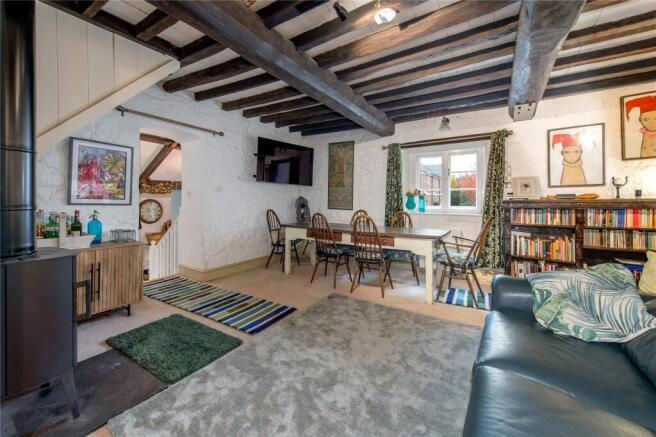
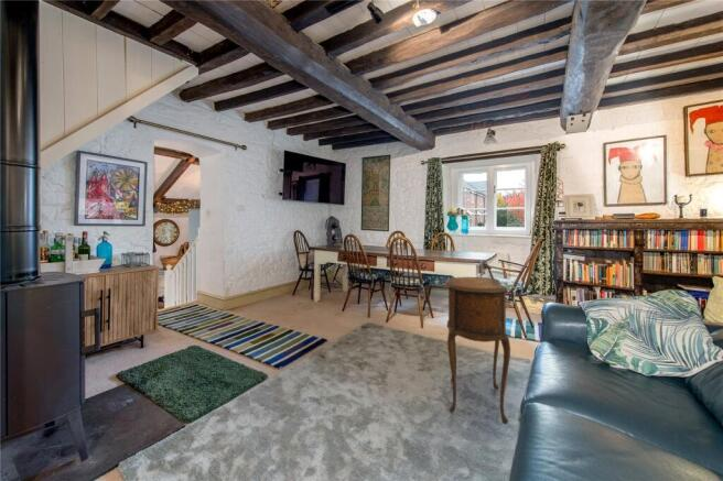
+ side table (474, 340)
